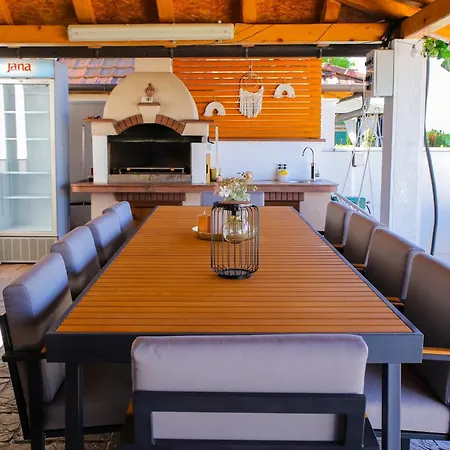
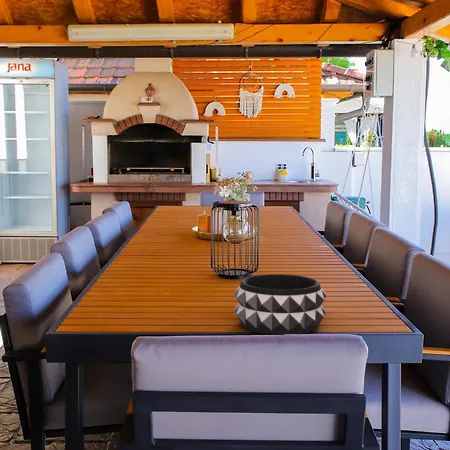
+ decorative bowl (279, 302)
